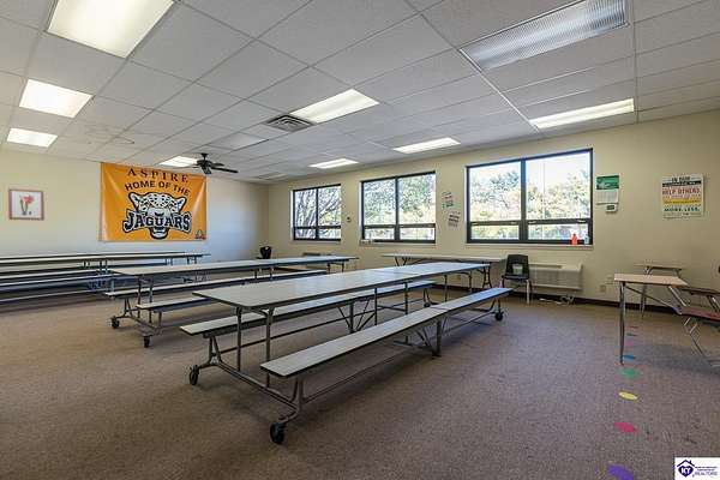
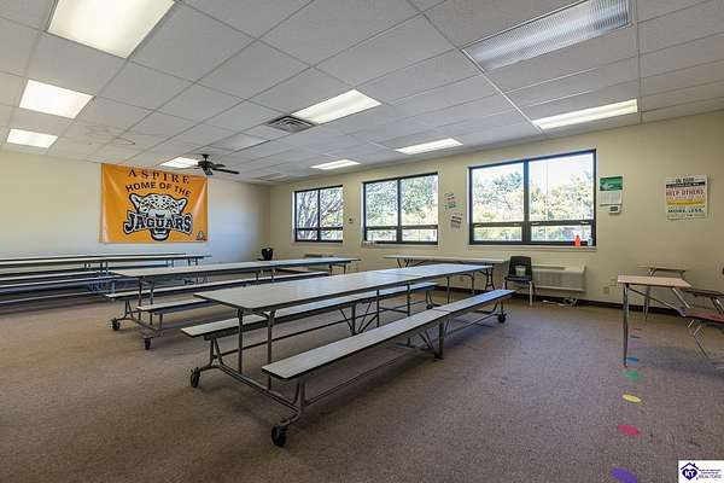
- wall art (26, 204)
